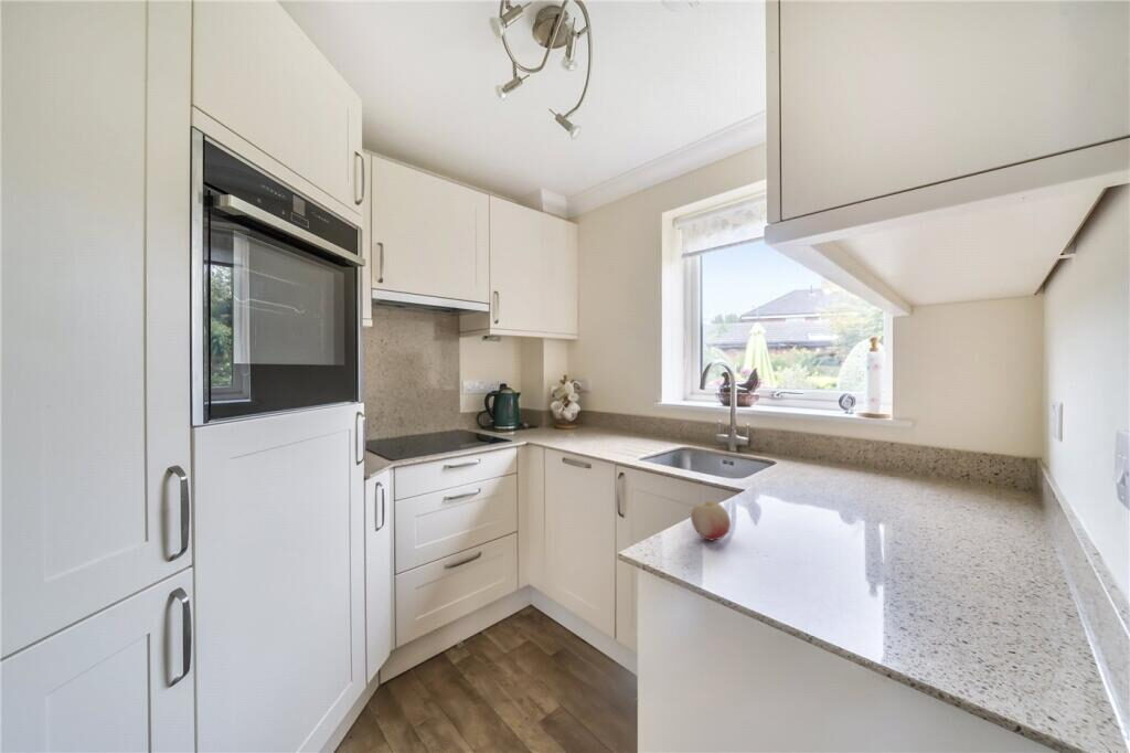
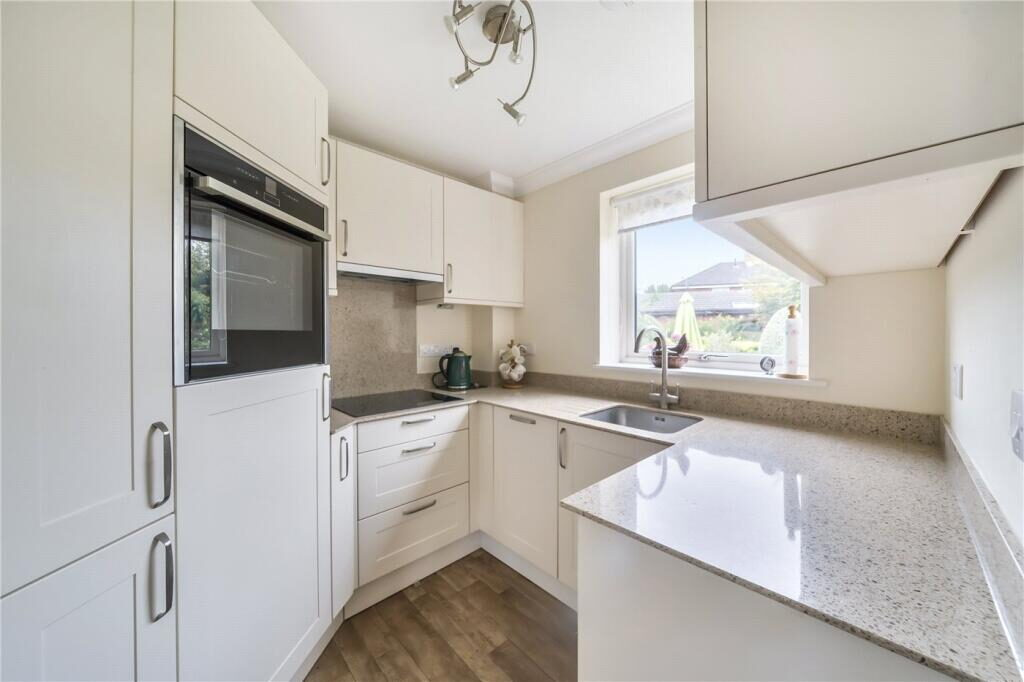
- fruit (710, 520)
